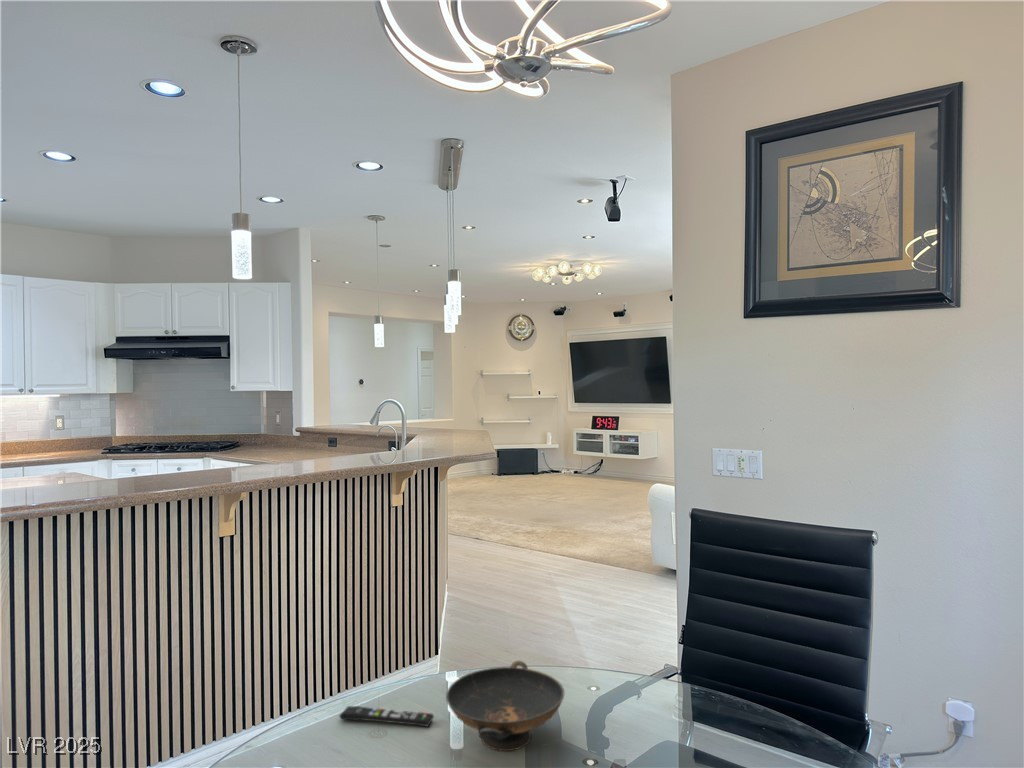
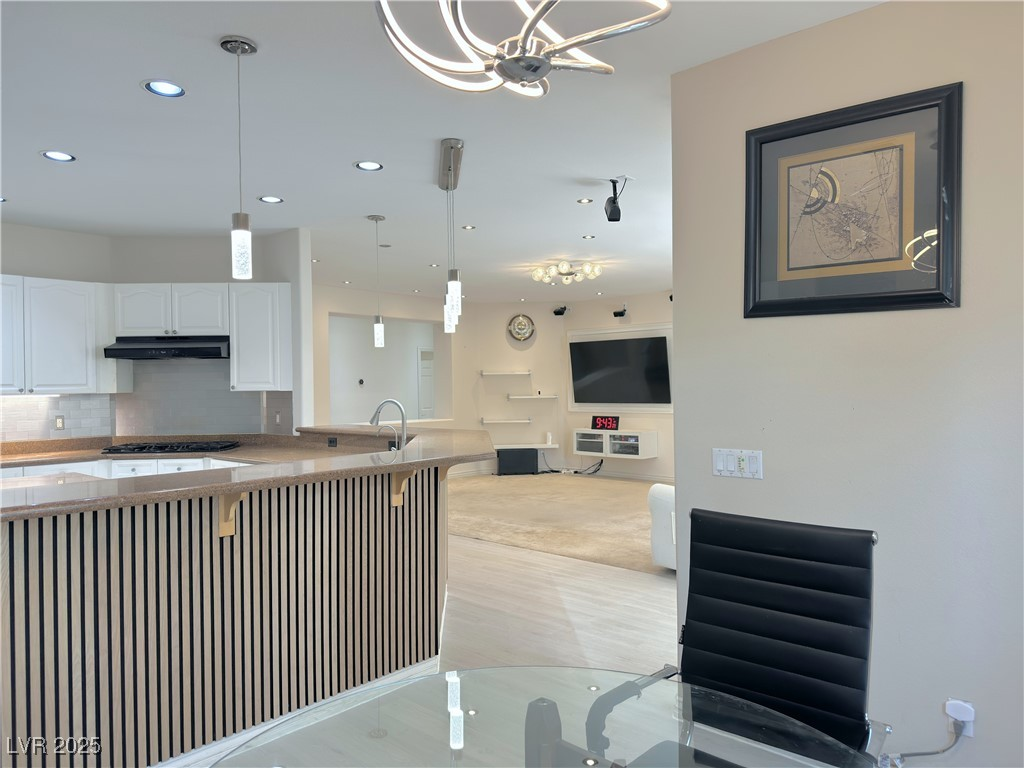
- remote control (386, 716)
- decorative bowl (505, 714)
